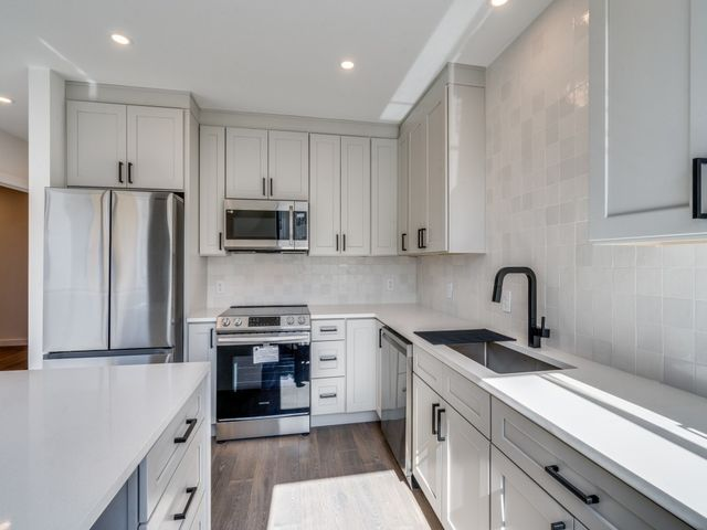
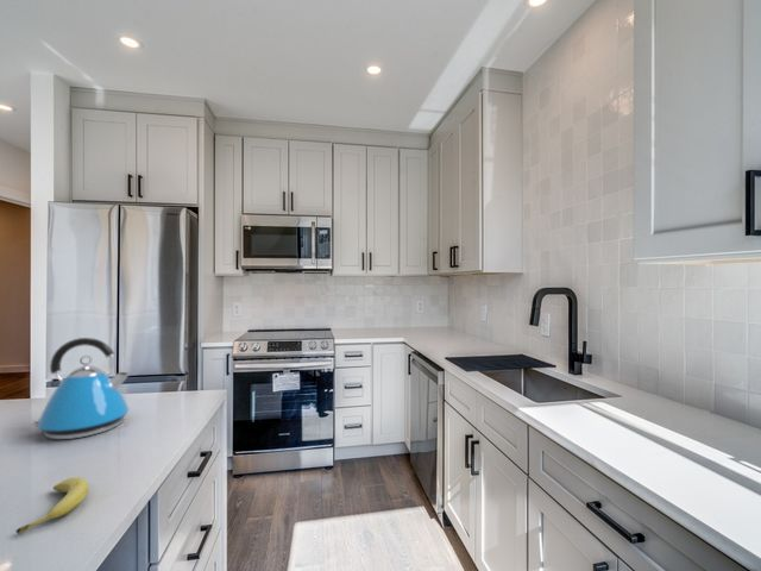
+ kettle (82, 382)
+ fruit (62, 498)
